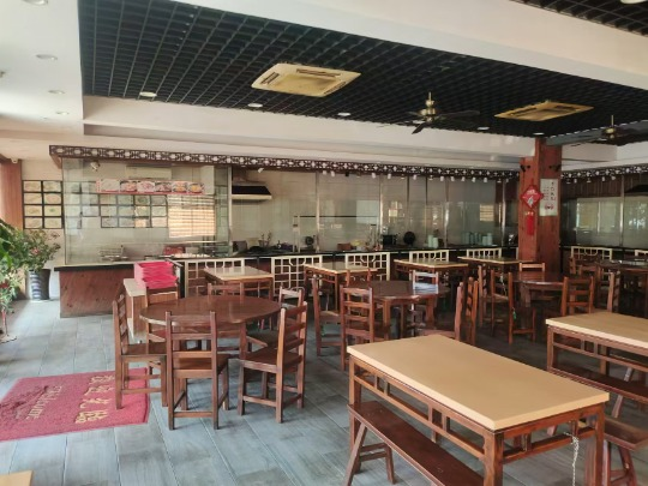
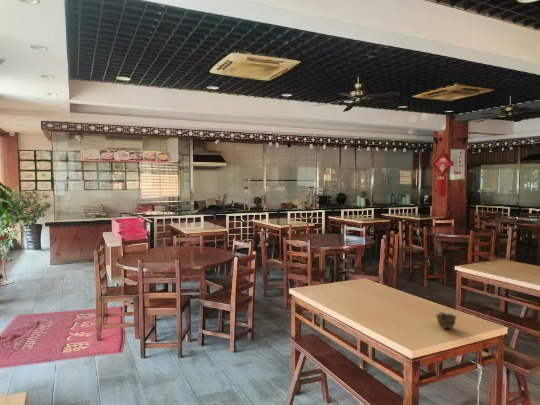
+ cup (444, 318)
